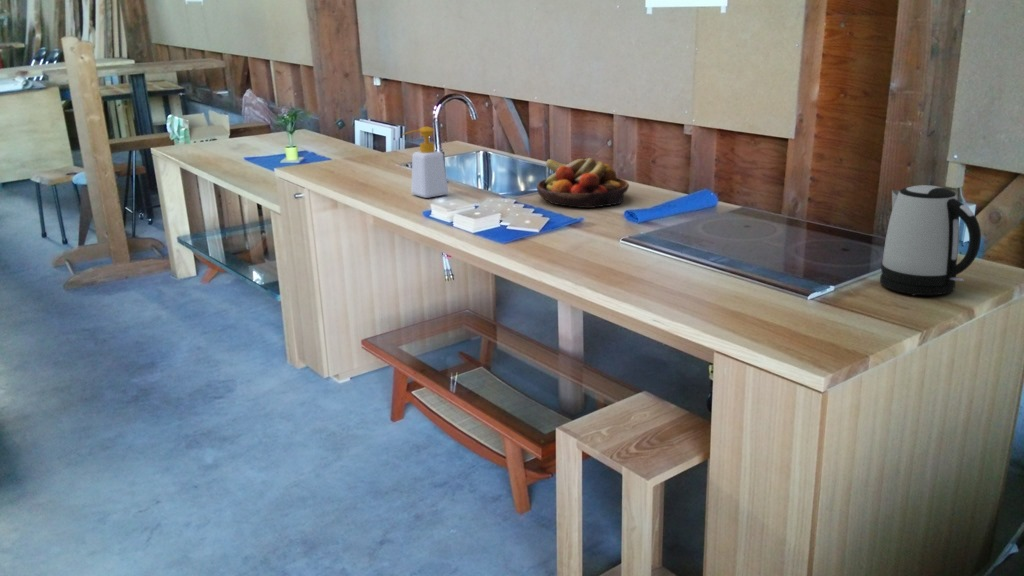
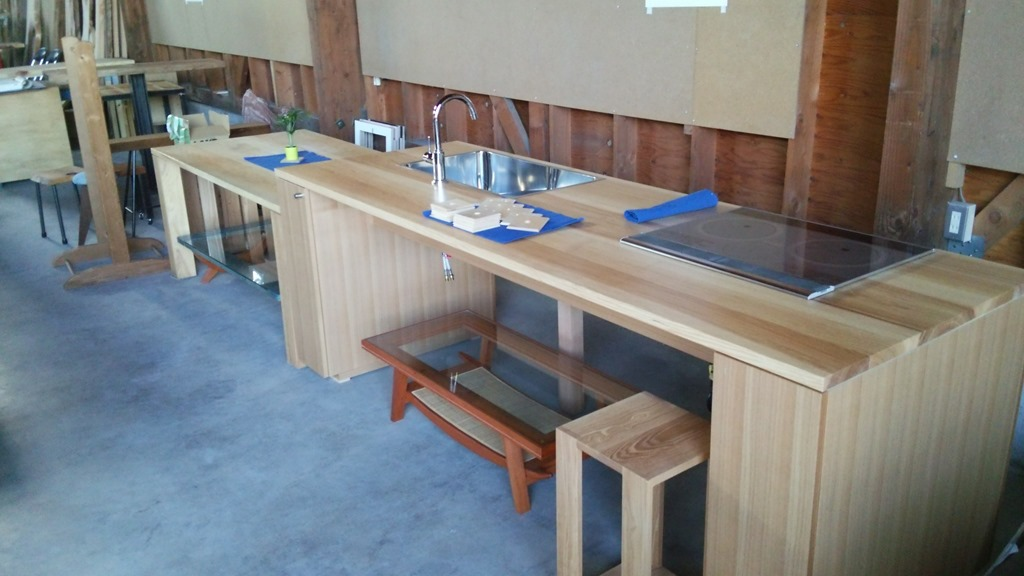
- kettle (931, 239)
- soap bottle (422, 161)
- fruit bowl (581, 180)
